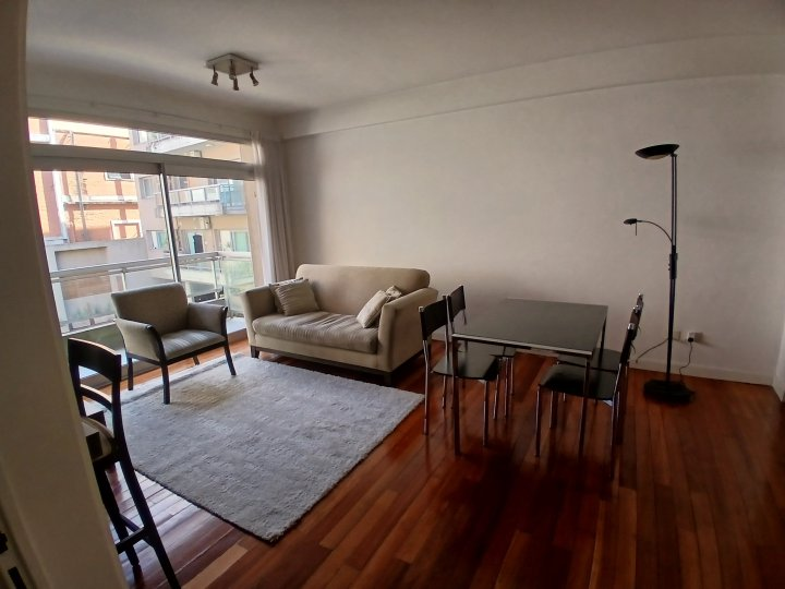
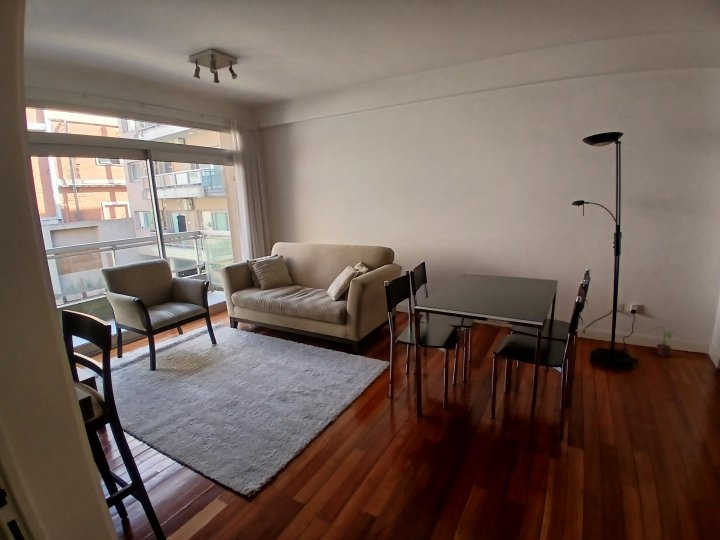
+ potted plant (663, 342)
